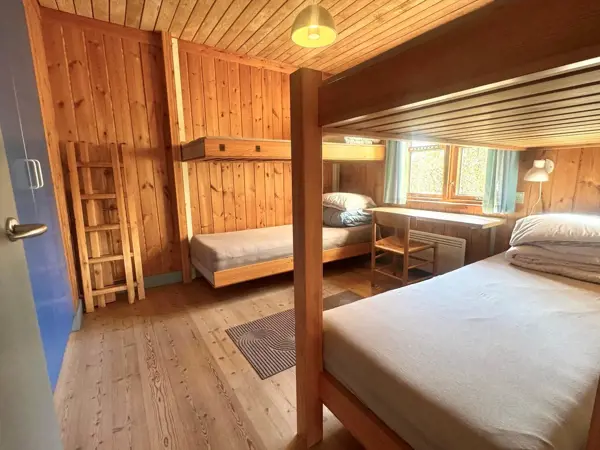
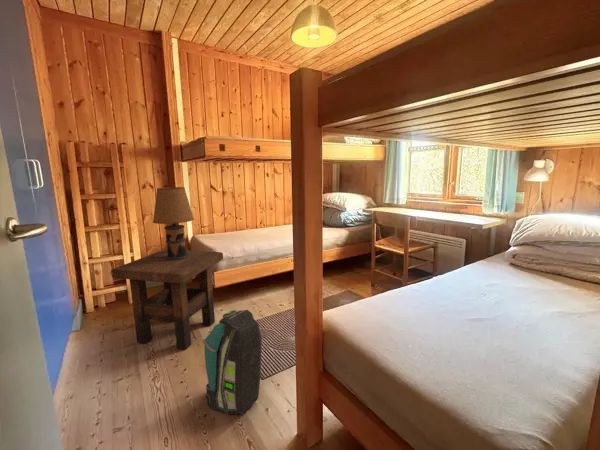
+ table lamp (171, 222)
+ side table (175, 296)
+ backpack (232, 357)
